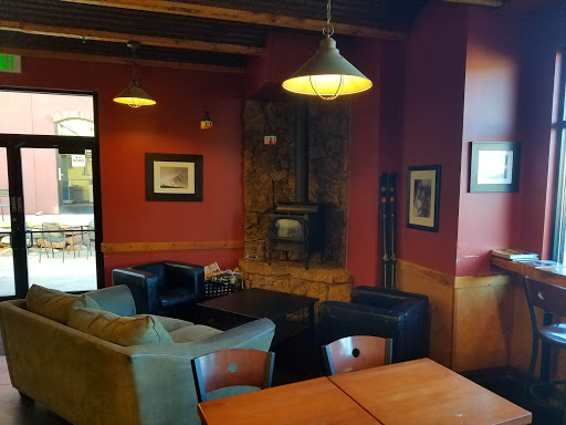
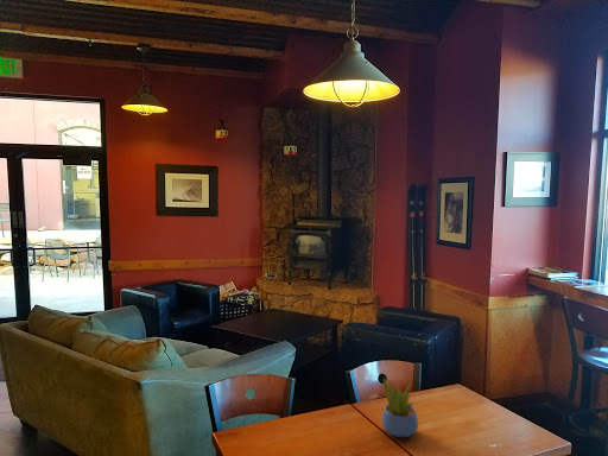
+ succulent plant (399, 405)
